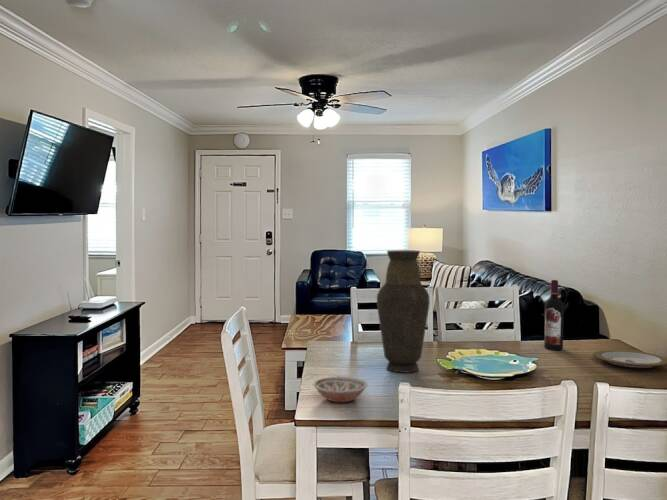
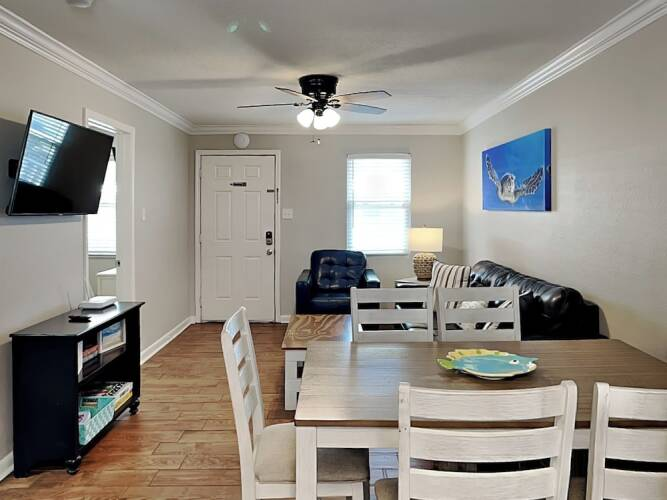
- plate (630, 359)
- bowl (340, 391)
- wine bottle (554, 314)
- vase (402, 309)
